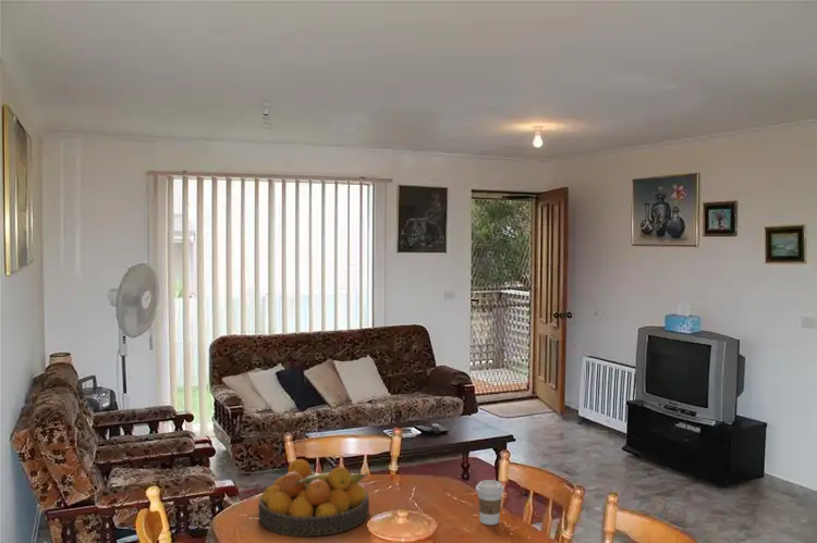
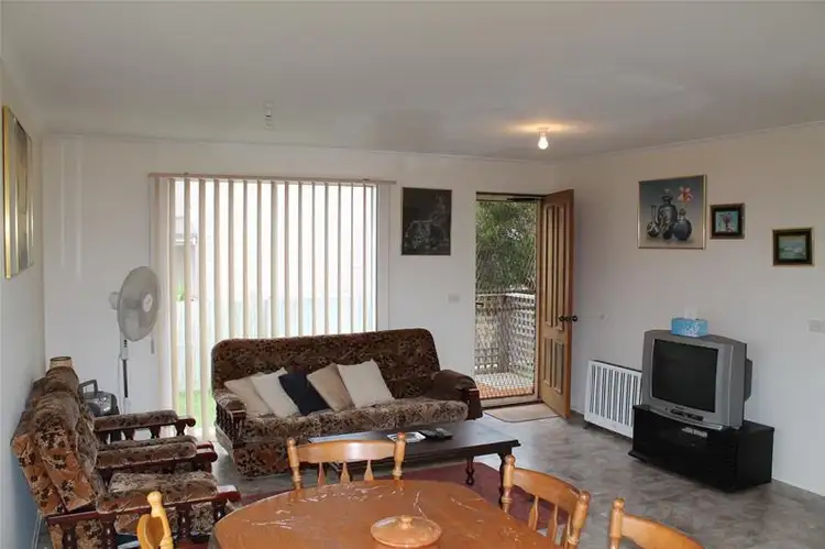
- coffee cup (489, 502)
- fruit bowl (314, 491)
